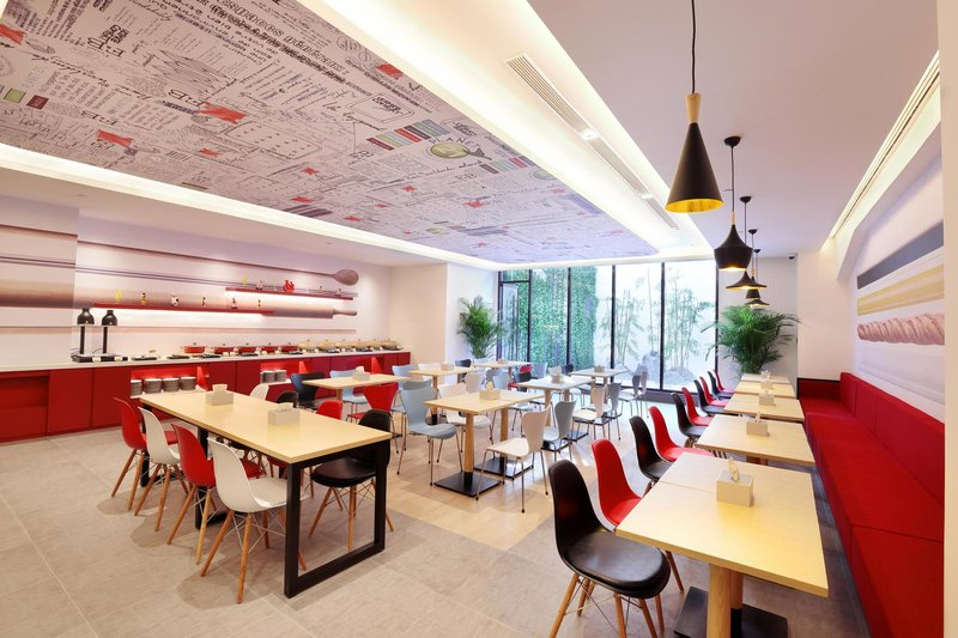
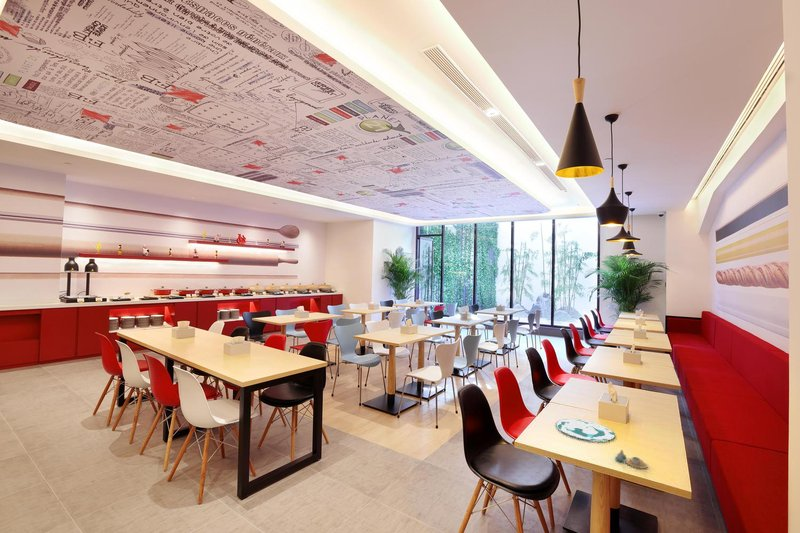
+ plate (584, 426)
+ salt and pepper shaker set (631, 458)
